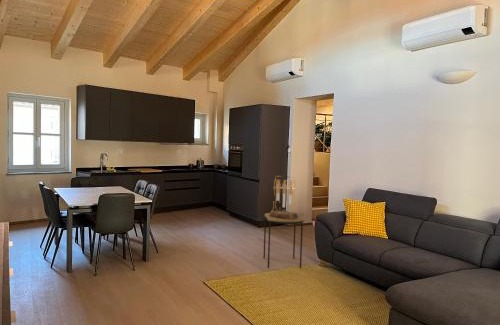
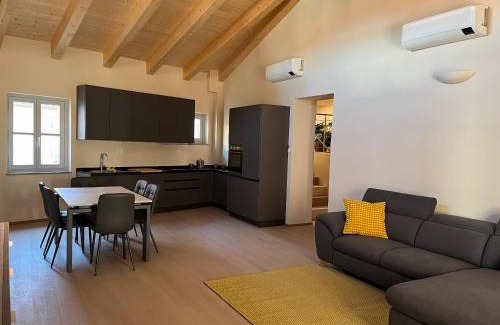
- side table (294, 239)
- table lamp (286, 196)
